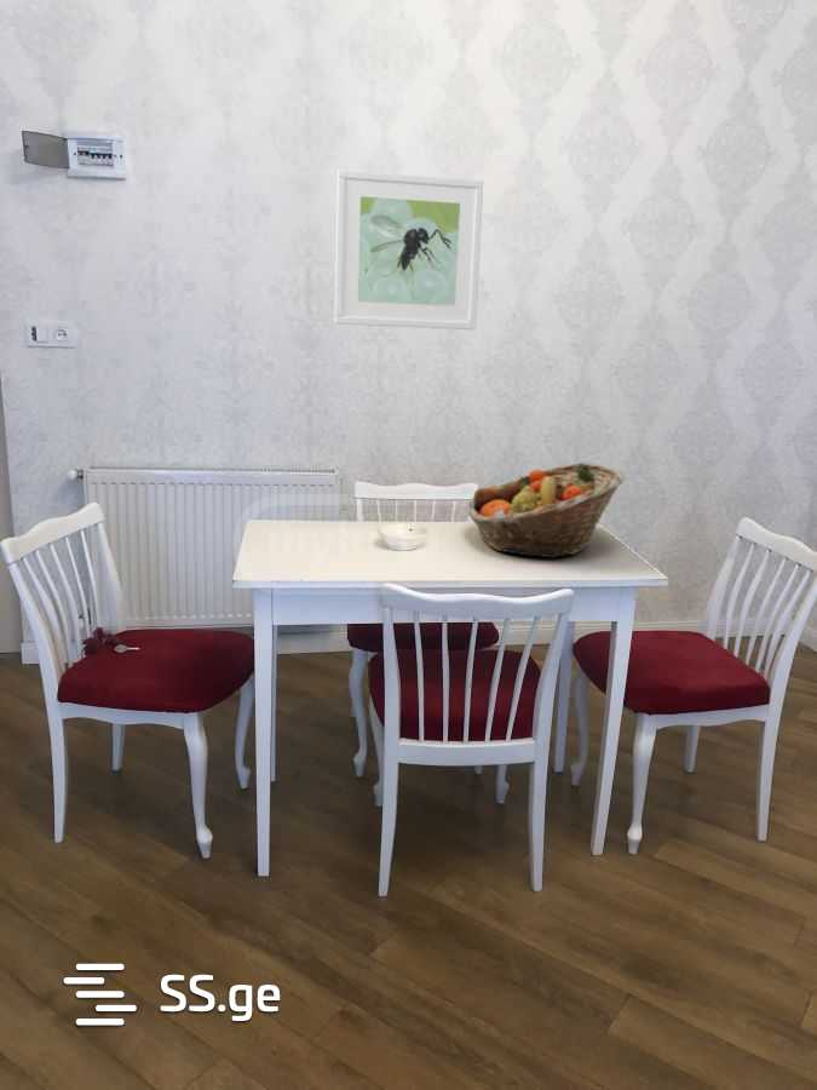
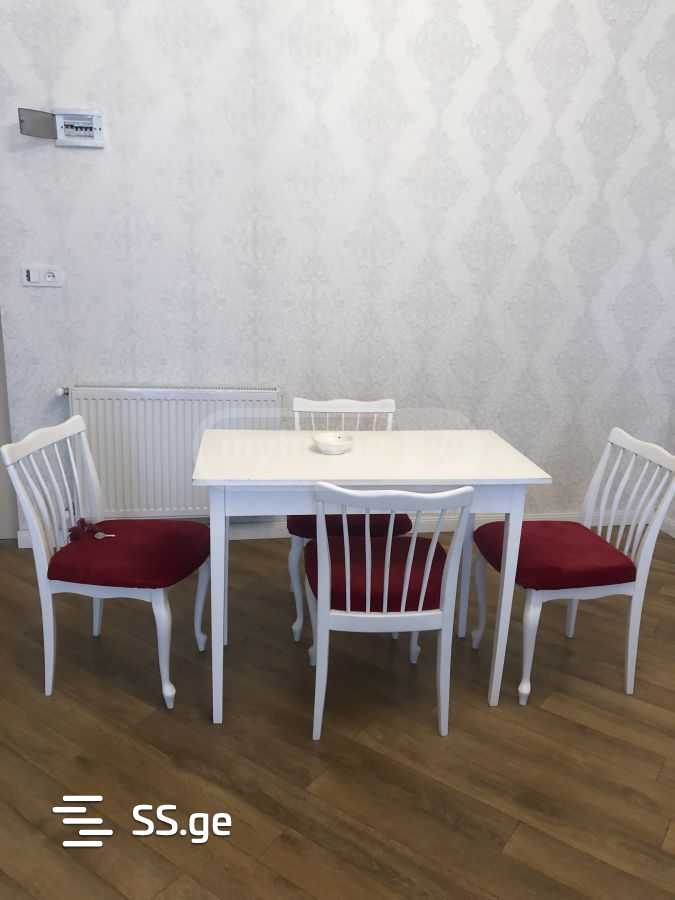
- fruit basket (542, 505)
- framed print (408, 252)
